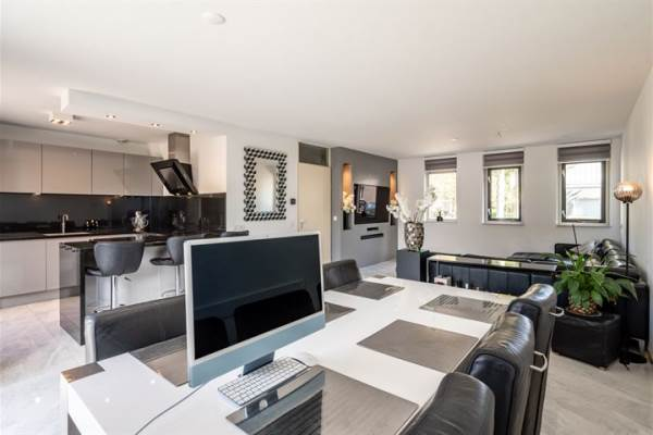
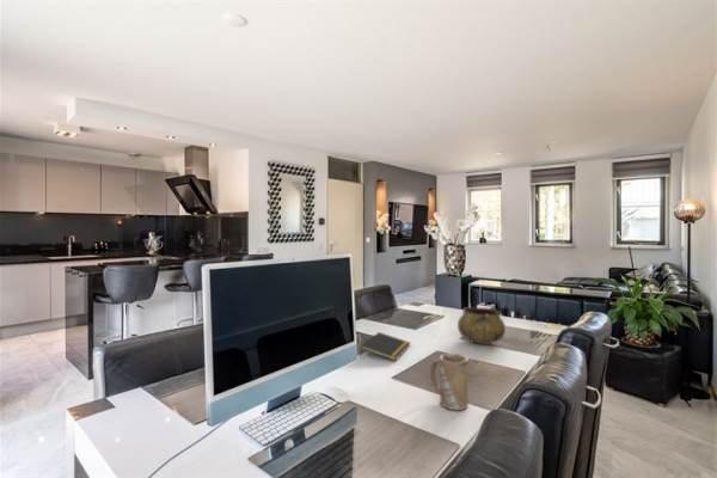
+ decorative bowl (480, 326)
+ mug (447, 379)
+ notepad (386, 344)
